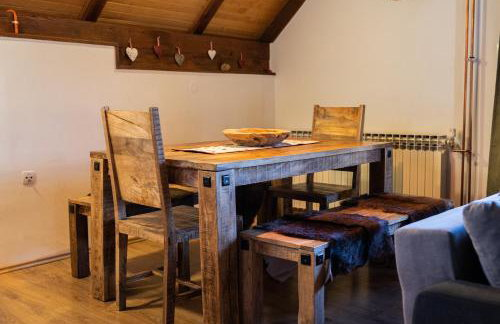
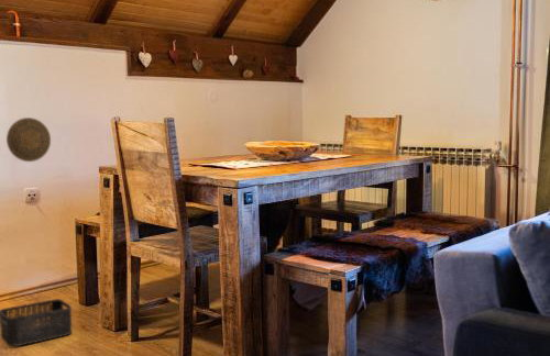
+ storage bin (35, 321)
+ decorative plate (30, 140)
